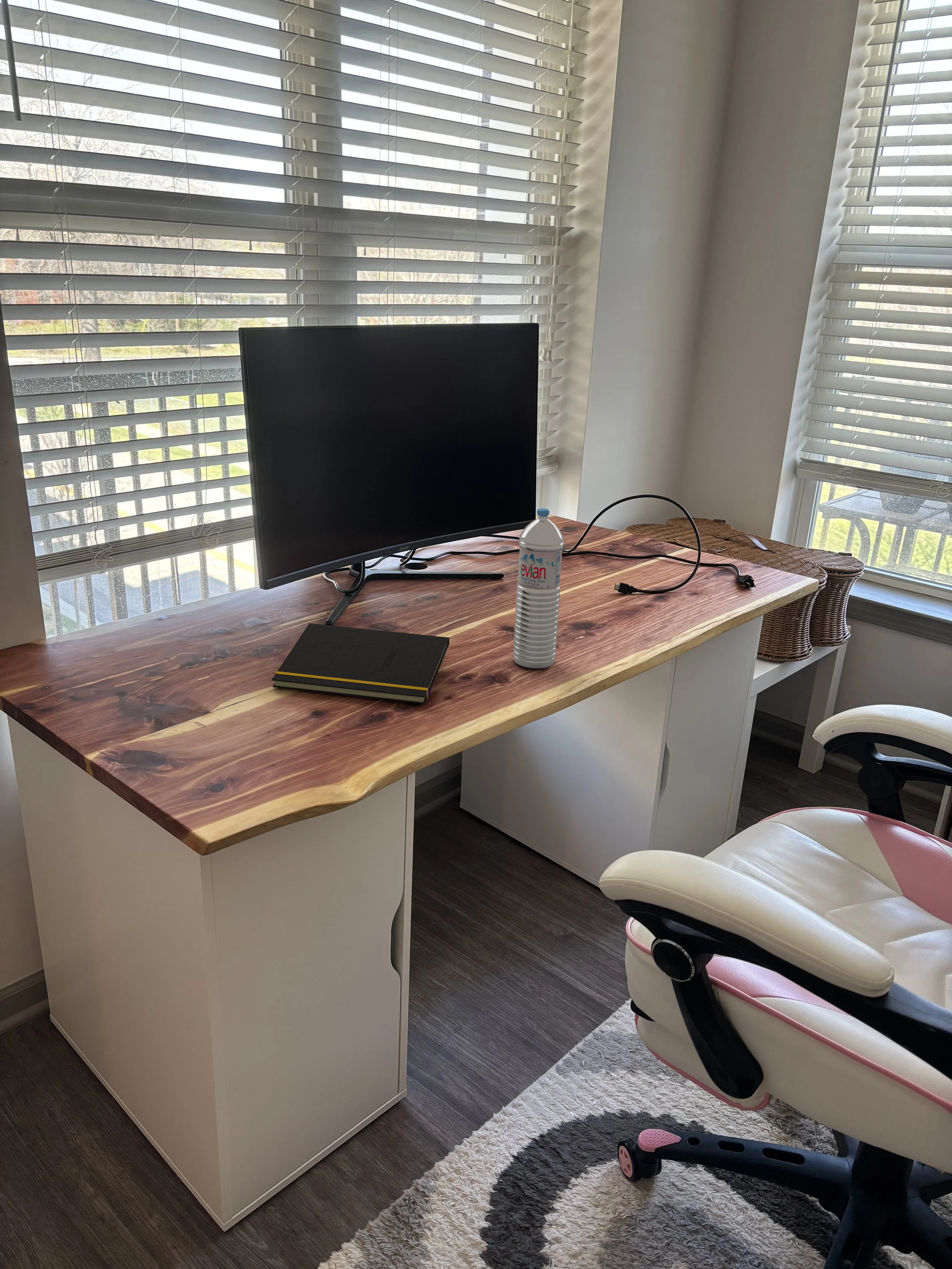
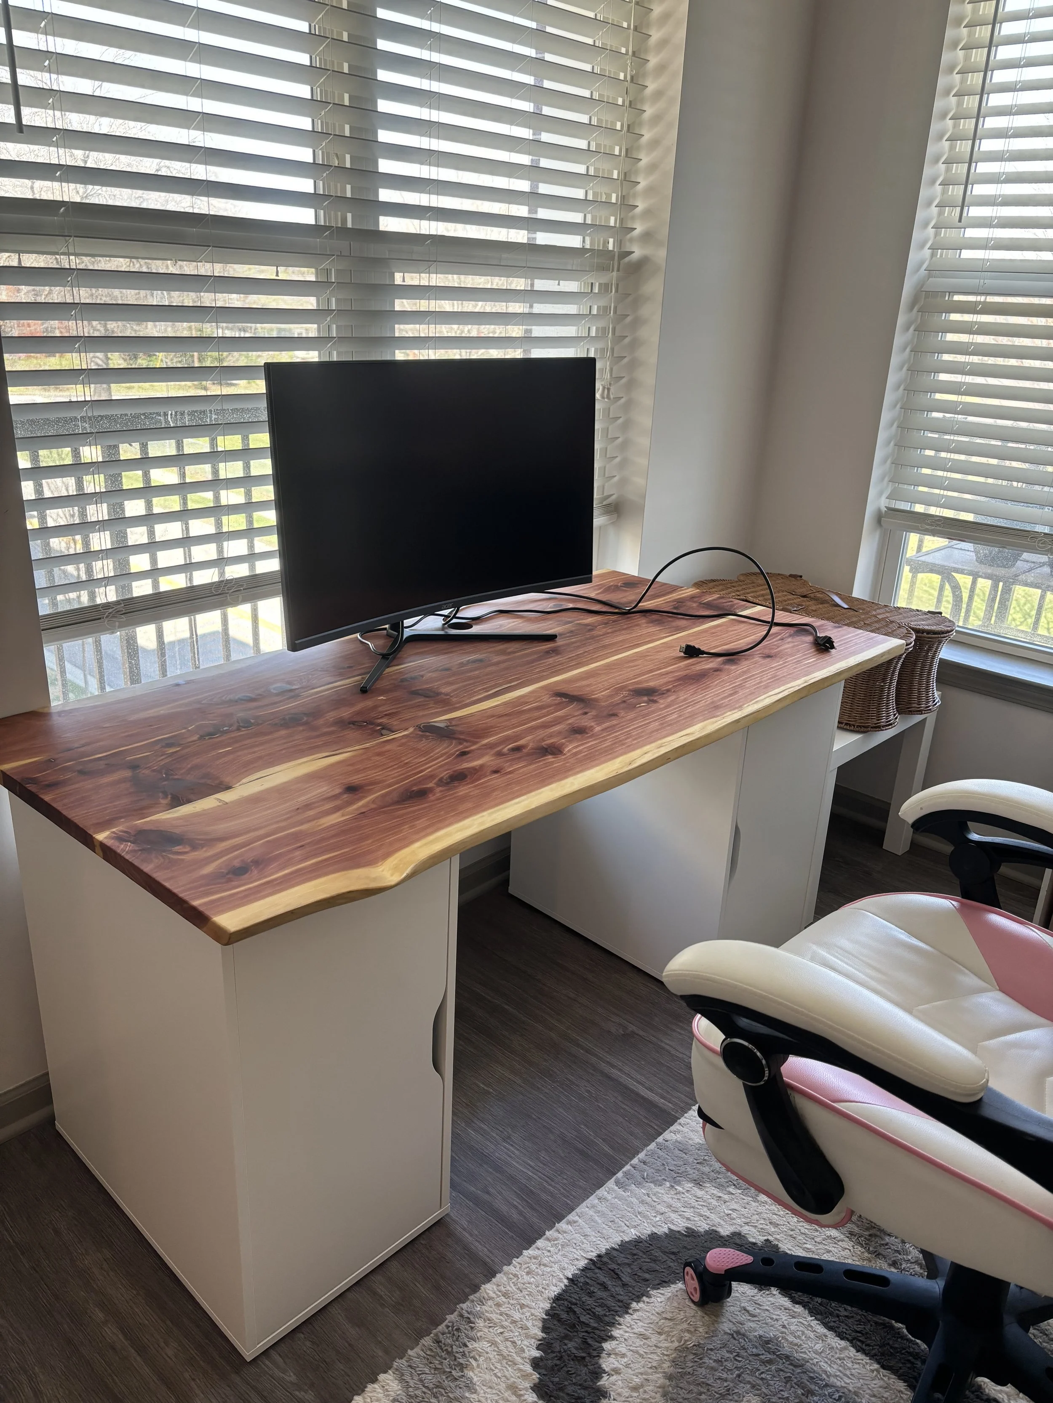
- notepad (364, 661)
- water bottle (538, 588)
